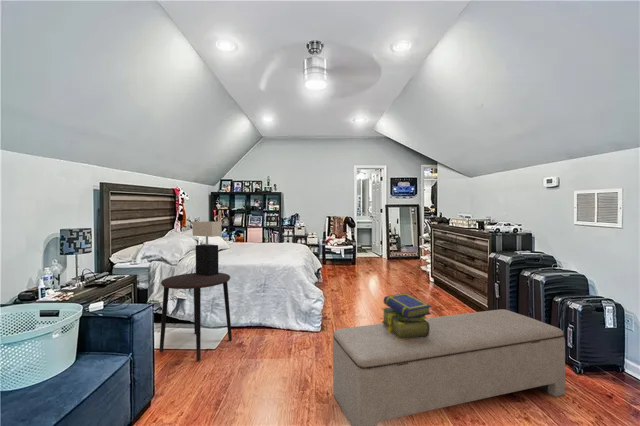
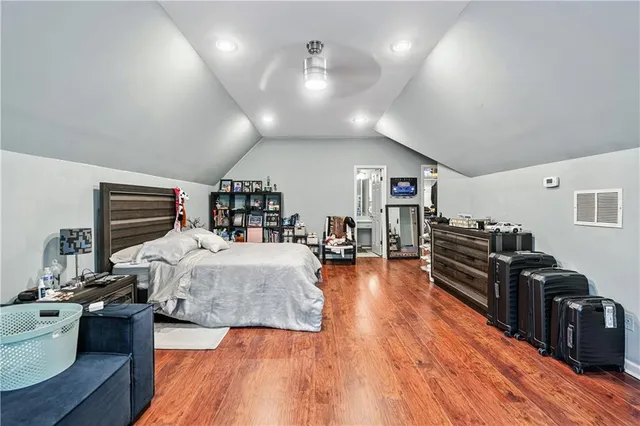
- side table (197, 312)
- table lamp (206, 247)
- bench (448, 361)
- stack of books (406, 314)
